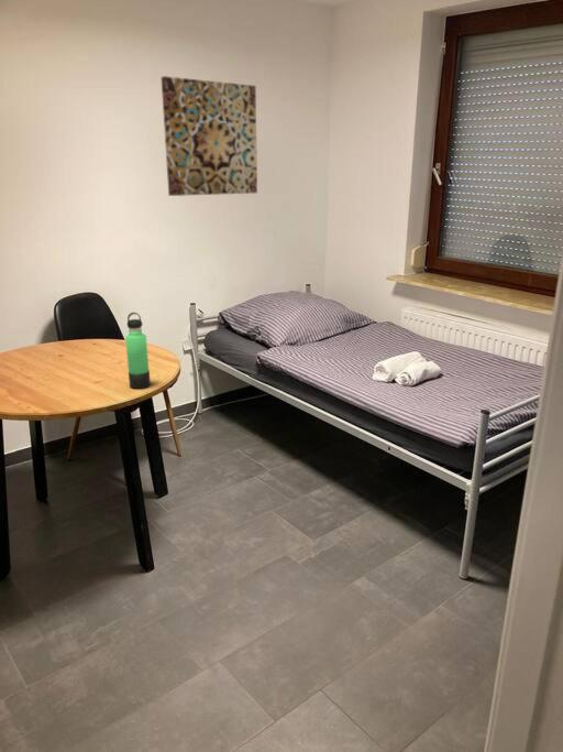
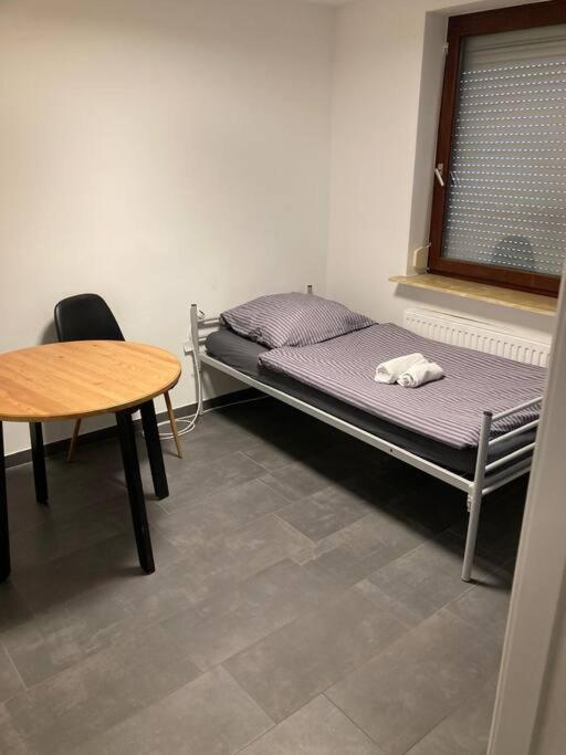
- thermos bottle (136, 349)
- wall art (212, 139)
